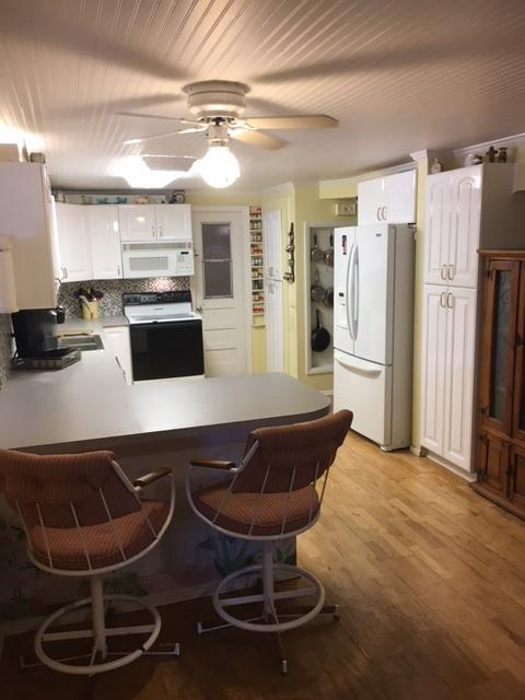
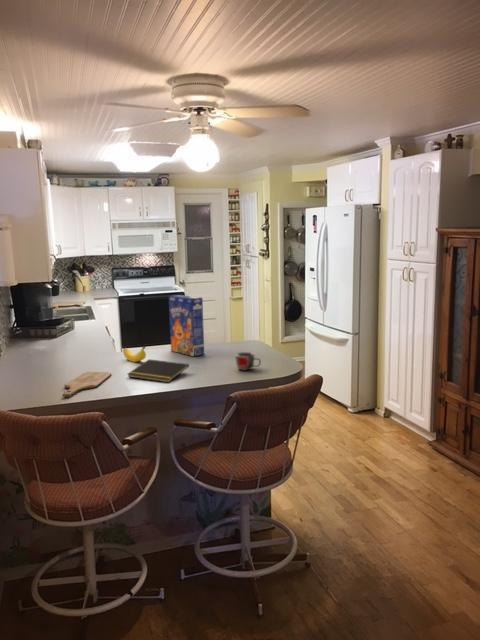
+ cutting board (83, 383)
+ banana (136, 354)
+ mug (248, 361)
+ notepad (158, 370)
+ cereal box (186, 324)
